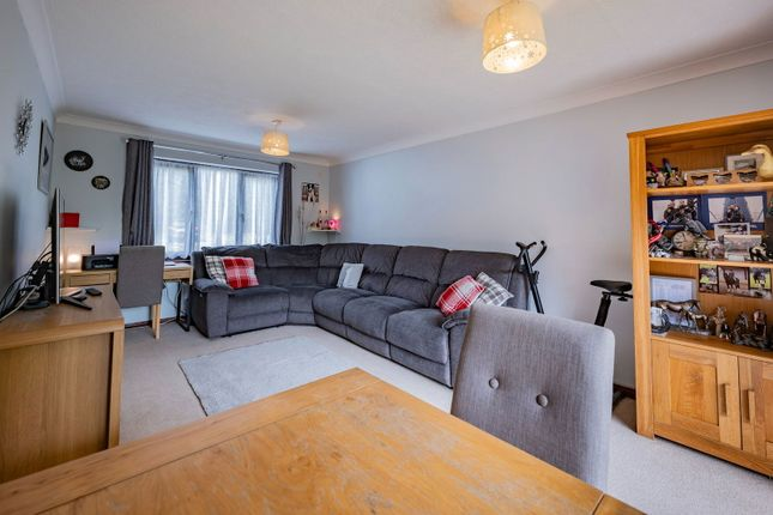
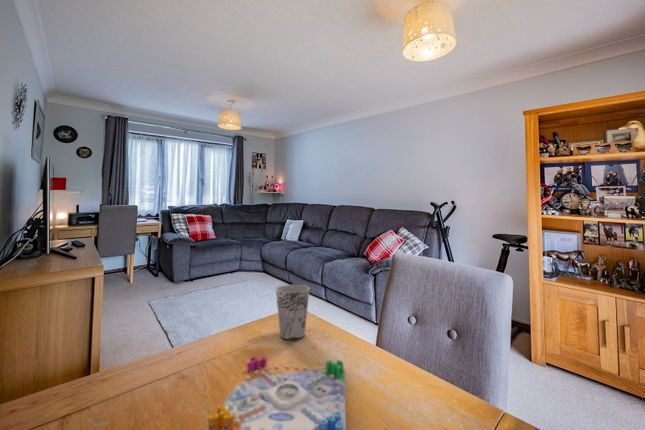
+ cup (292, 311)
+ board game (287, 390)
